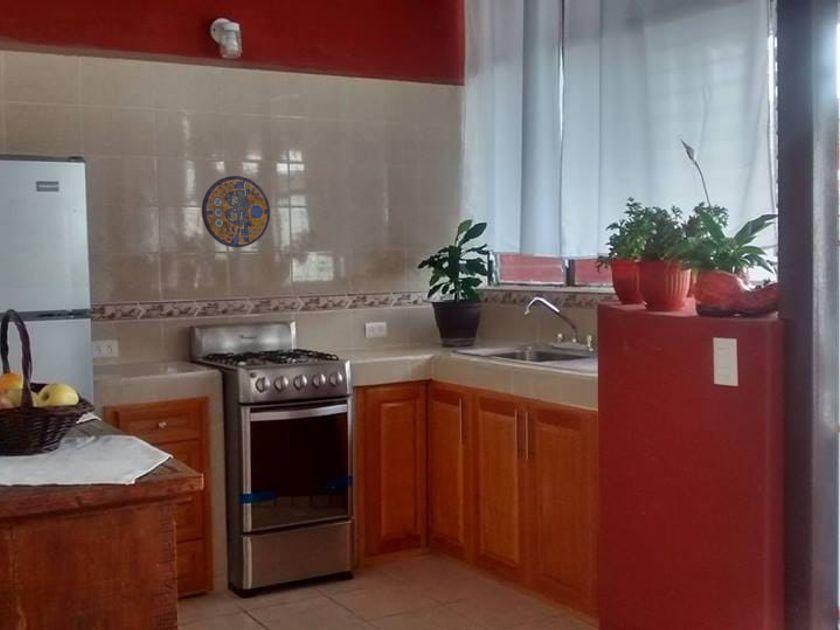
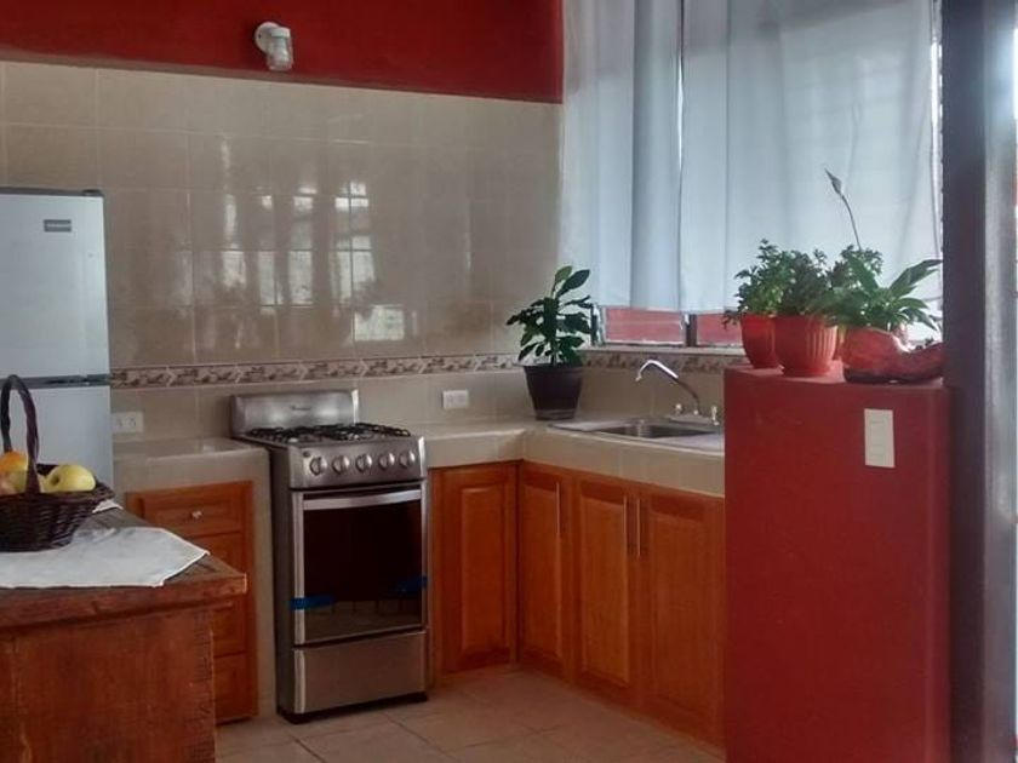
- manhole cover (236, 211)
